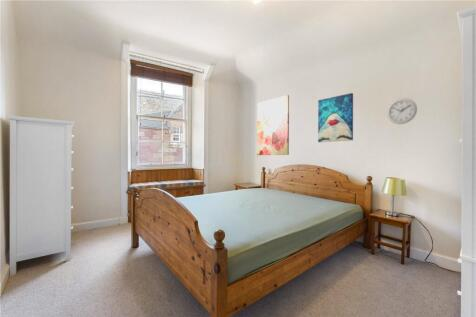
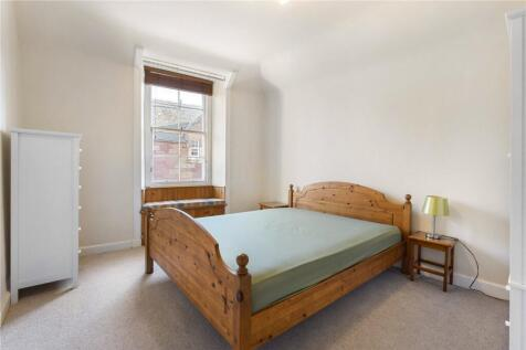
- wall clock (401, 111)
- wall art (334, 119)
- wall art (271, 127)
